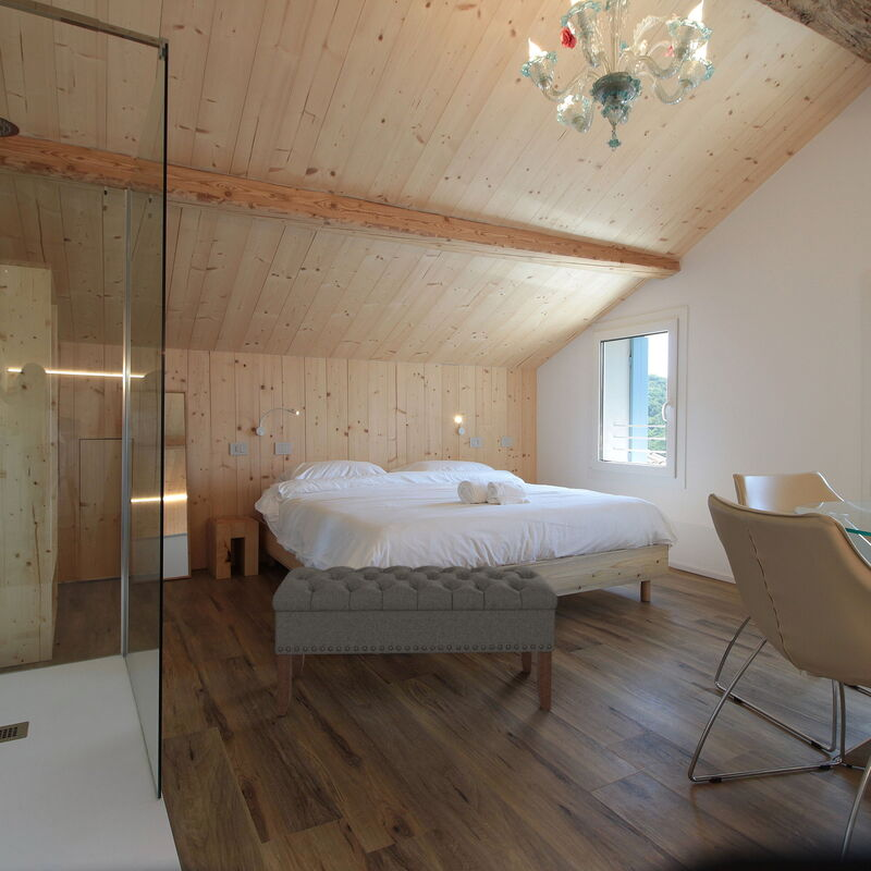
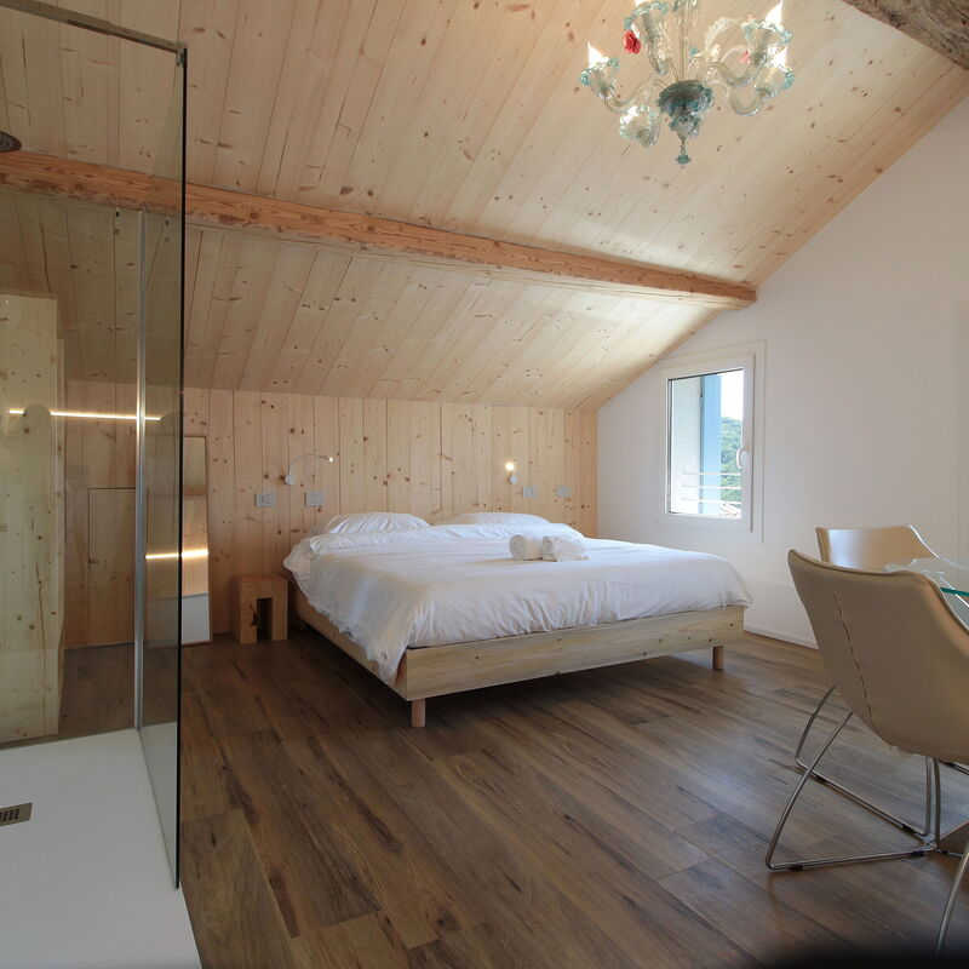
- bench (415, 633)
